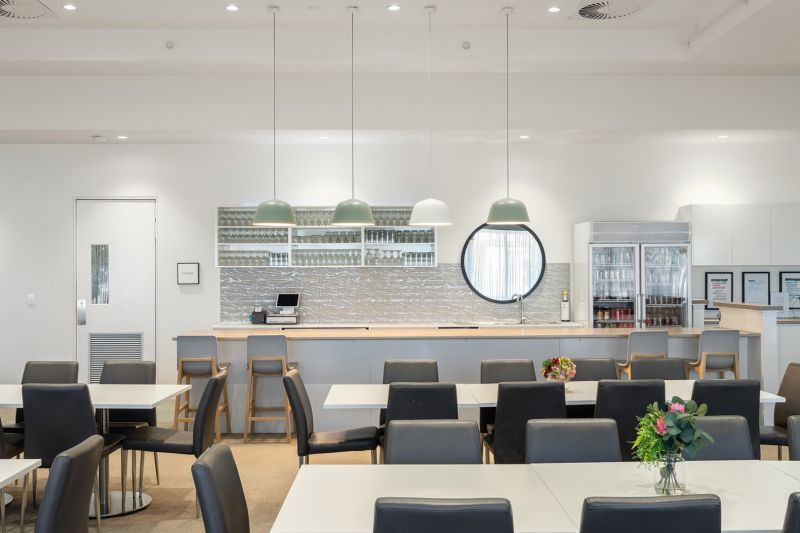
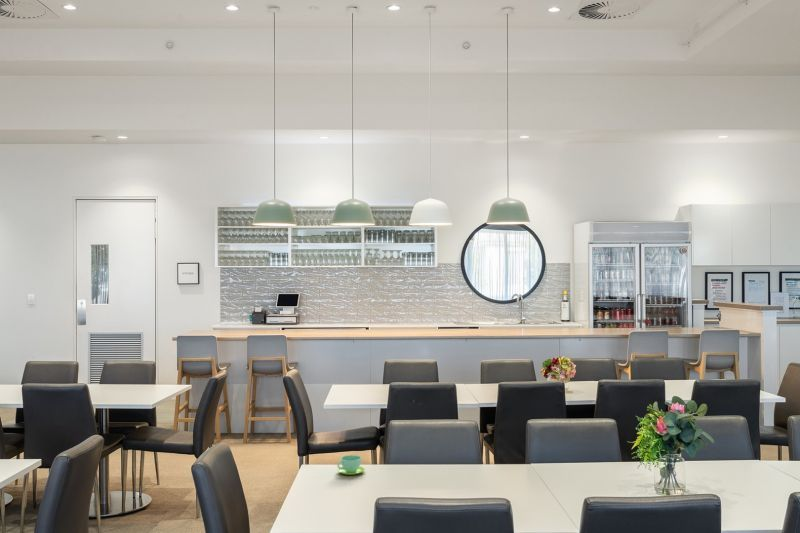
+ cup (350, 465)
